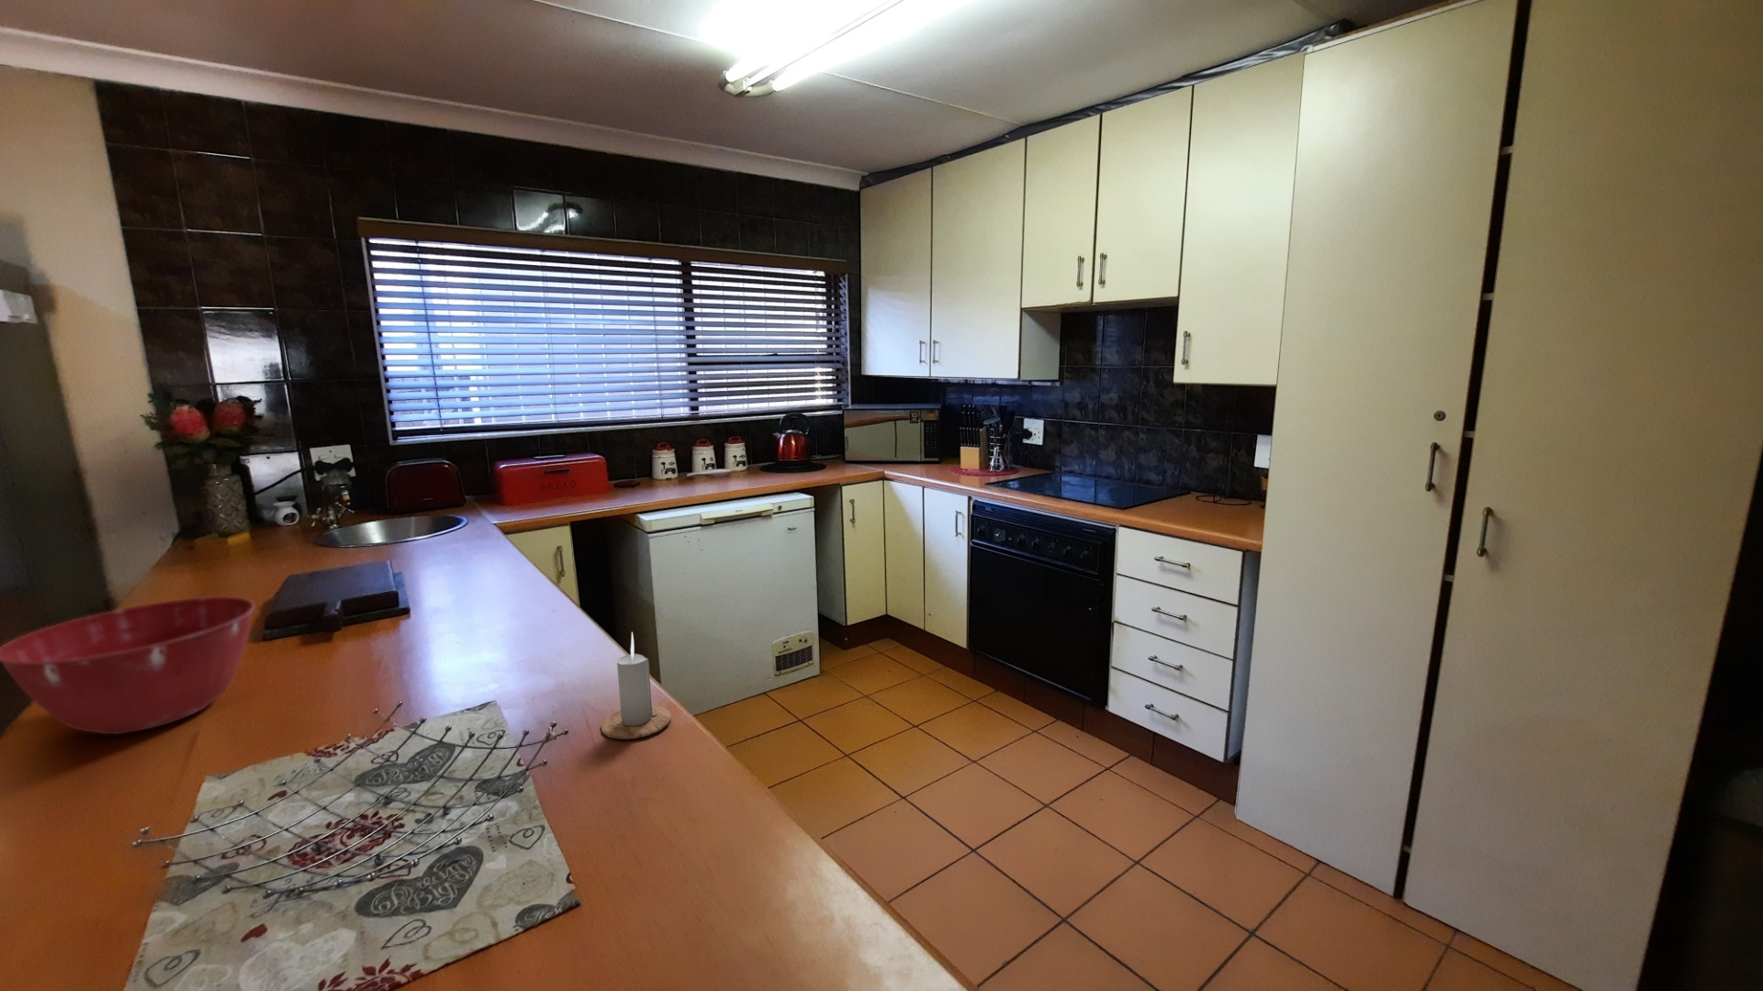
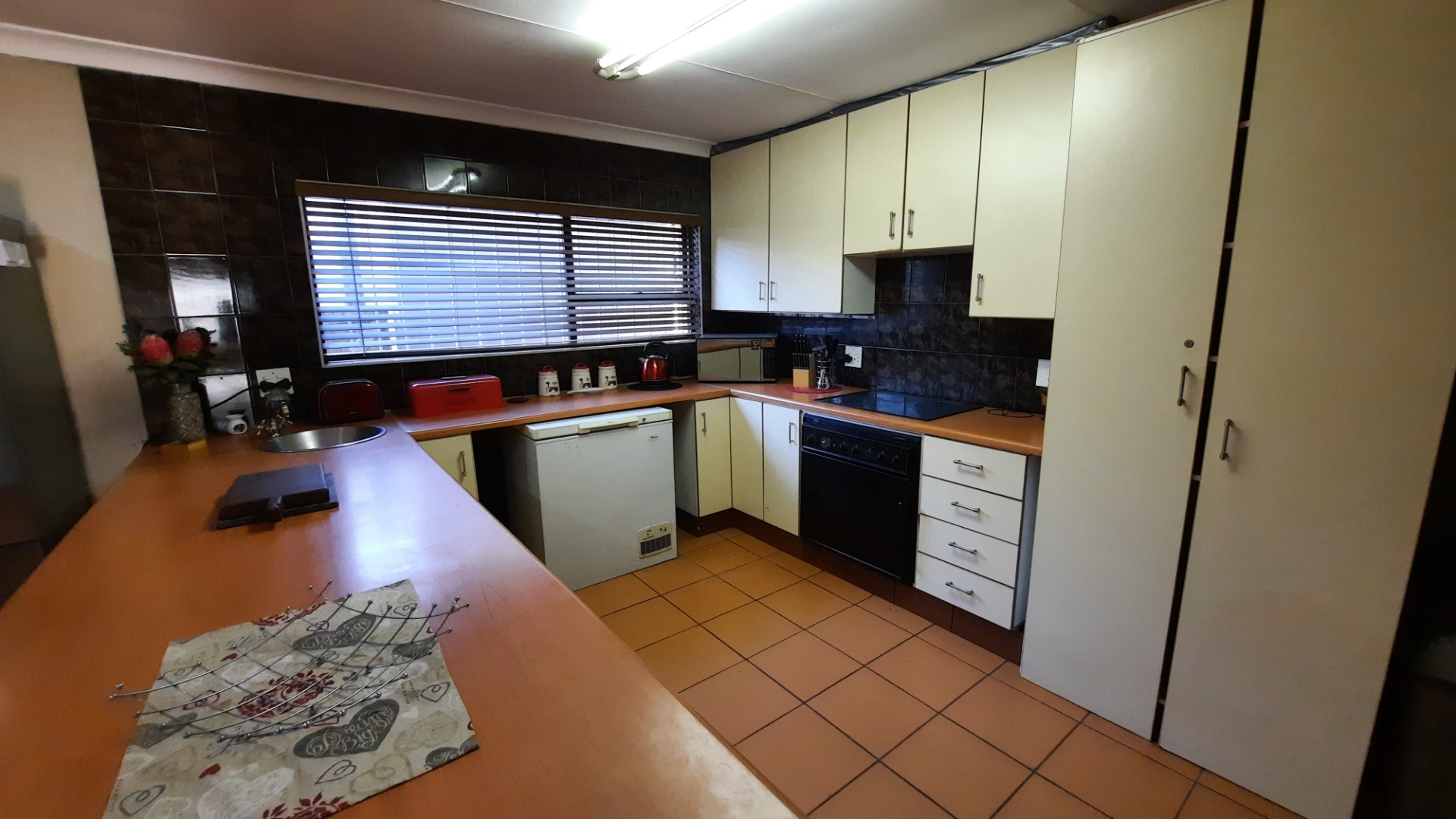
- candle (632, 678)
- mixing bowl (144, 669)
